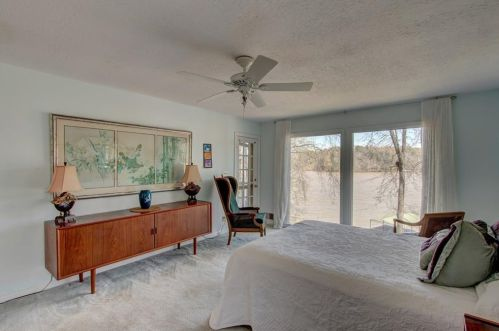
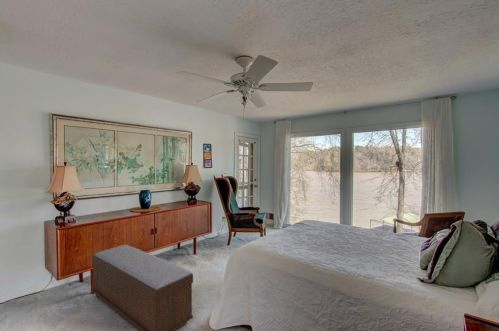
+ bench (138, 283)
